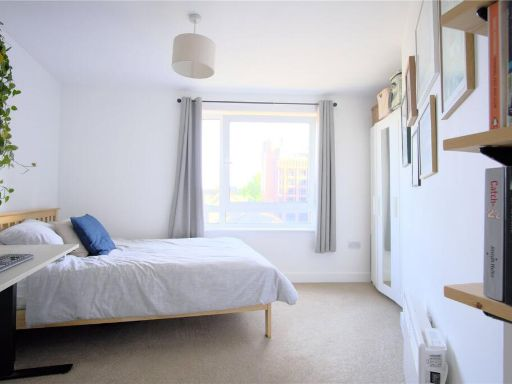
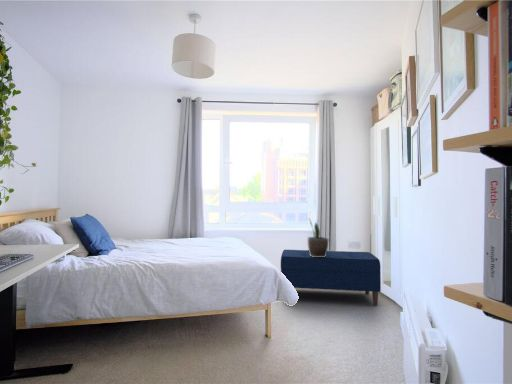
+ bench (327, 275)
+ potted plant (317, 237)
